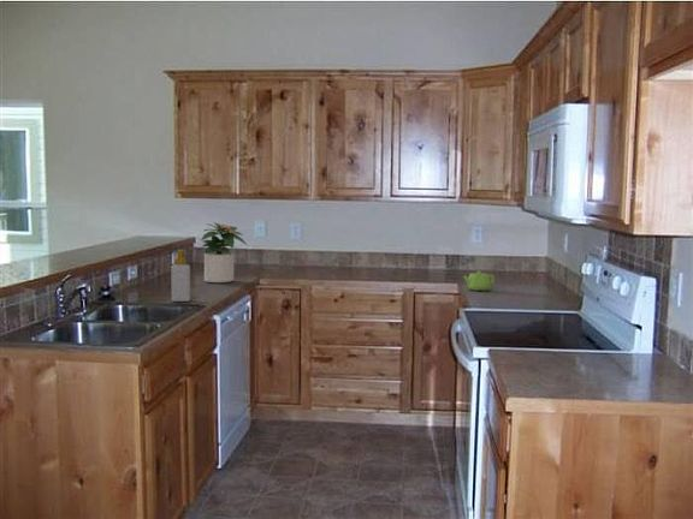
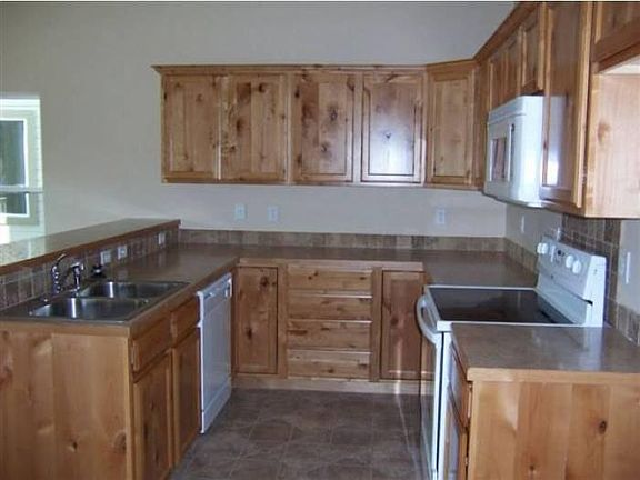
- potted plant (221, 252)
- soap bottle (180, 275)
- teapot (478, 280)
